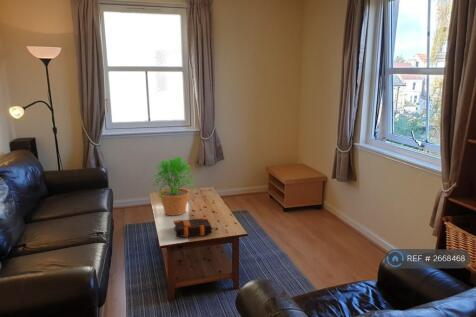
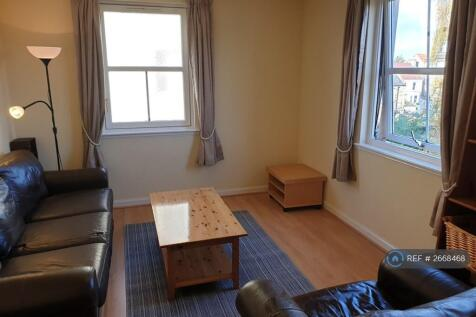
- bible (194, 226)
- potted plant (173, 184)
